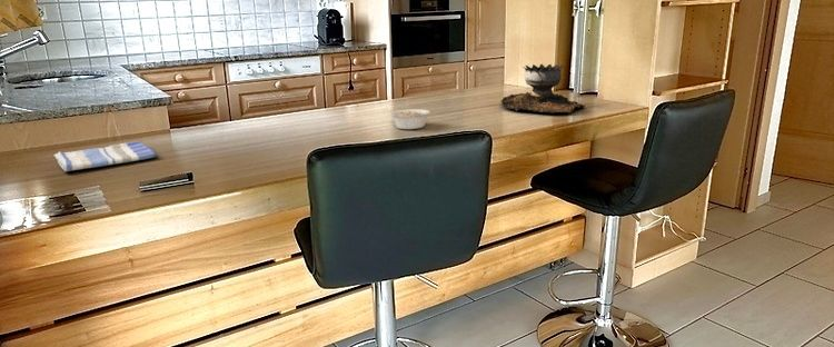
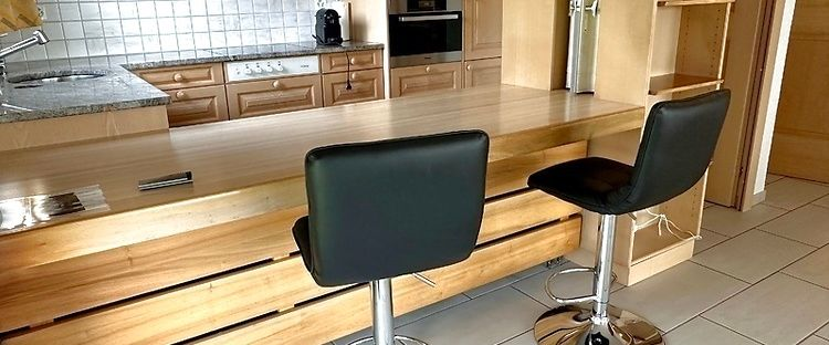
- legume (411, 118)
- brazier (543, 86)
- dish towel (105, 155)
